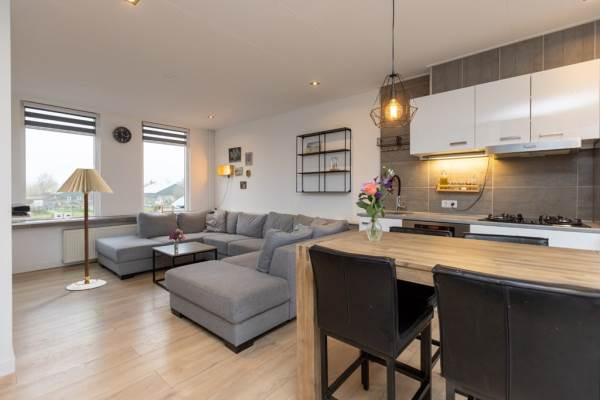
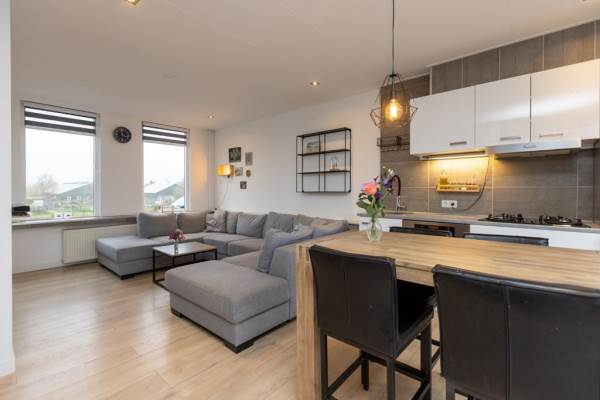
- floor lamp (86, 227)
